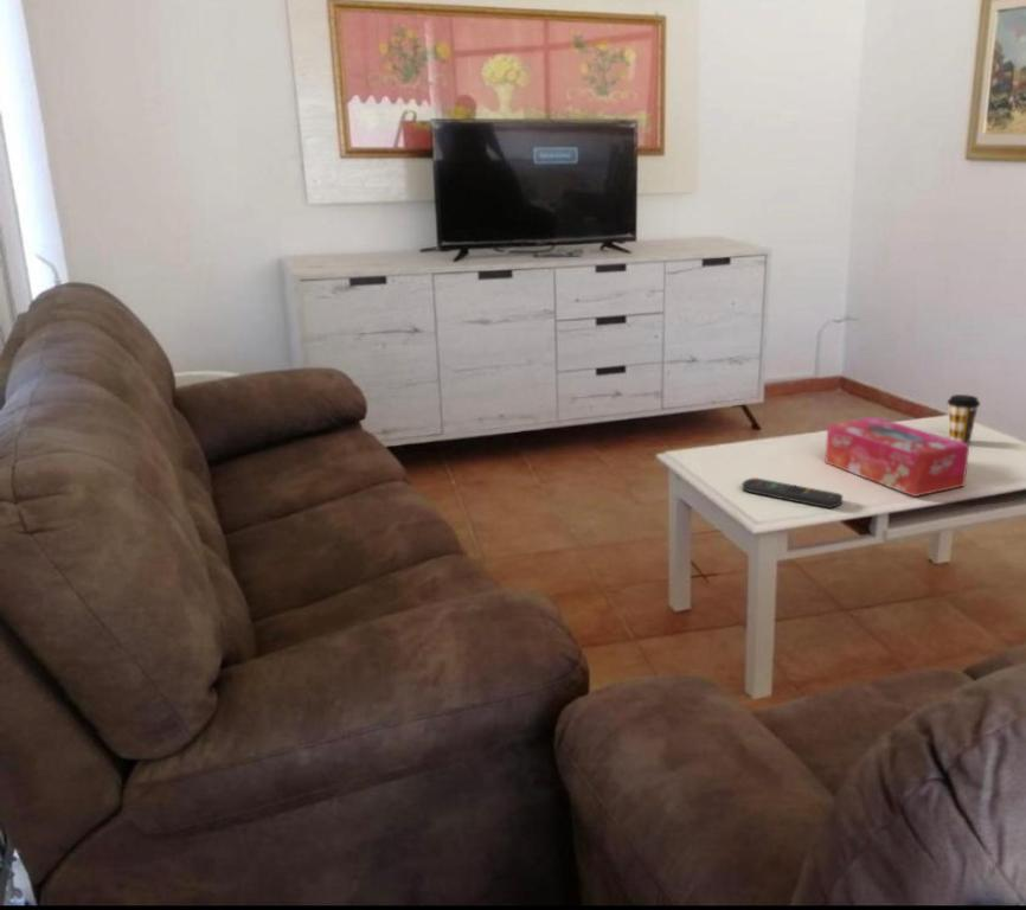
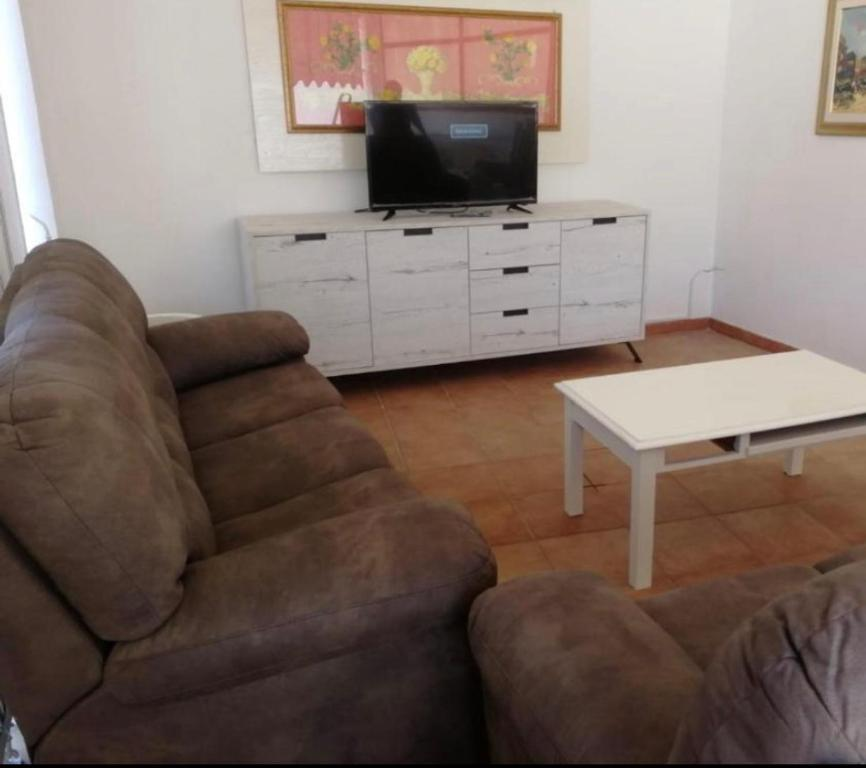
- tissue box (893, 454)
- remote control (790, 492)
- coffee cup (961, 419)
